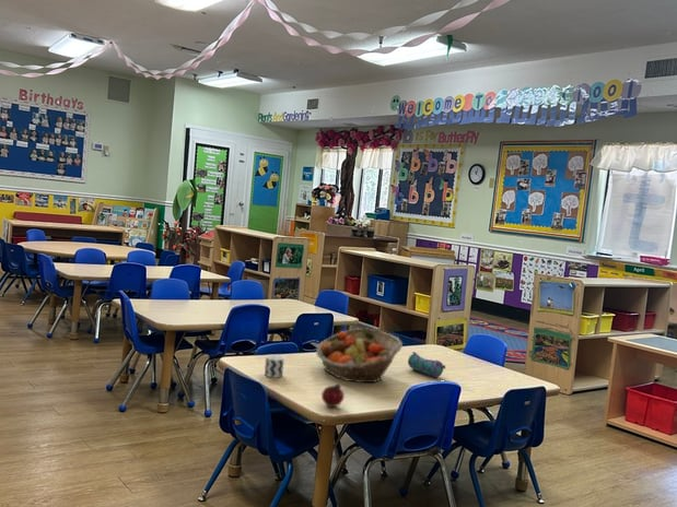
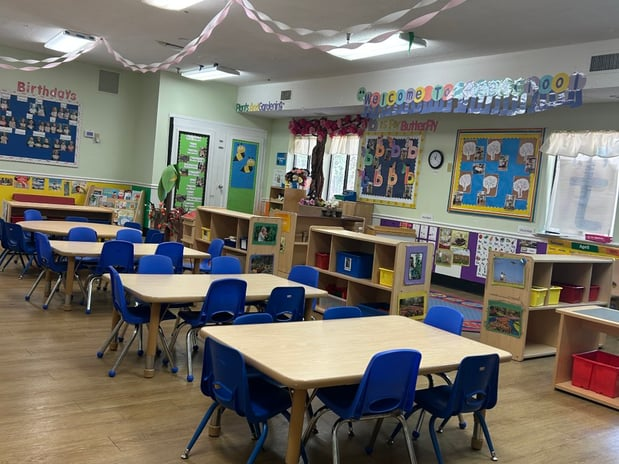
- fruit (332, 394)
- fruit basket (358, 353)
- pencil case (425, 364)
- cup (272, 365)
